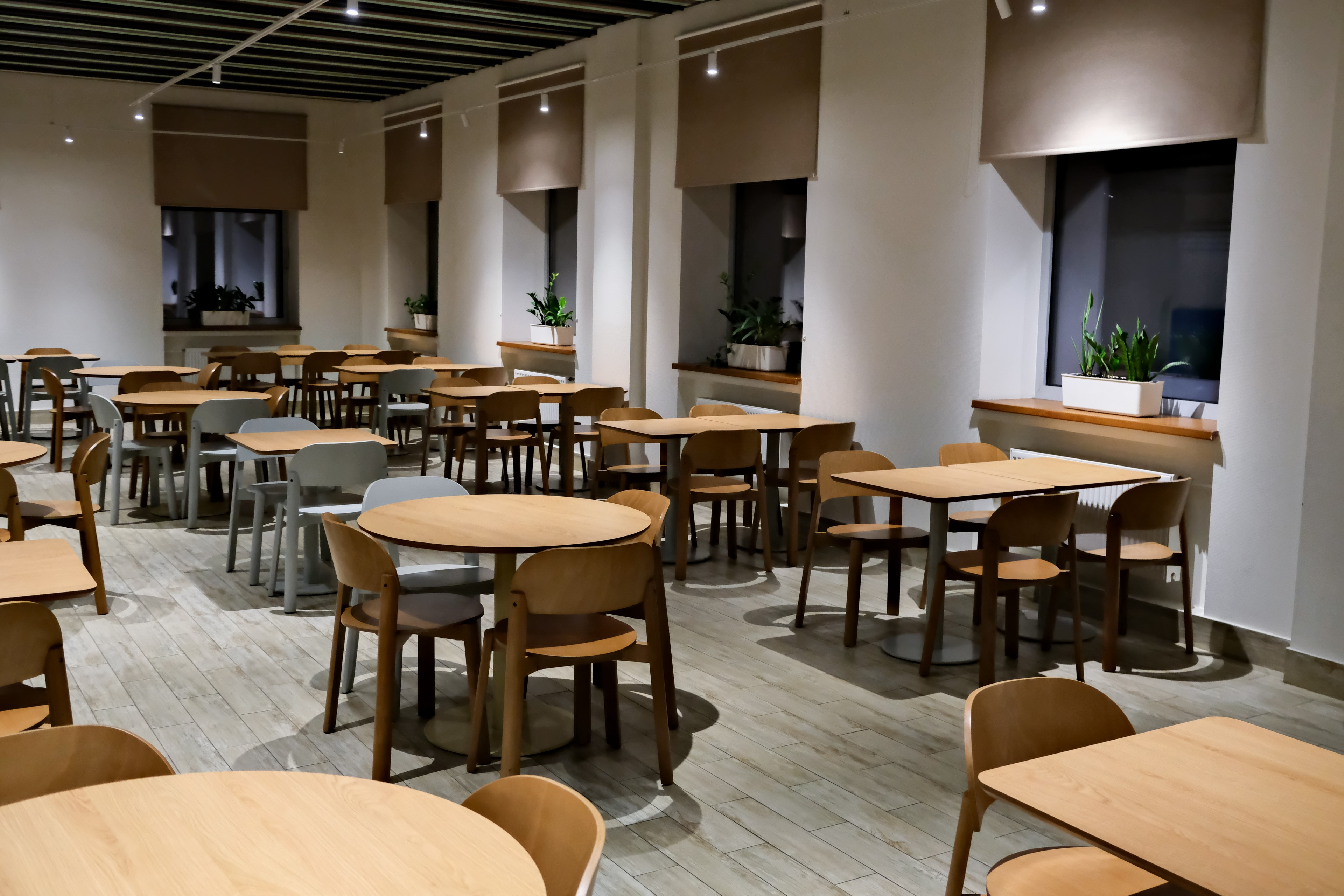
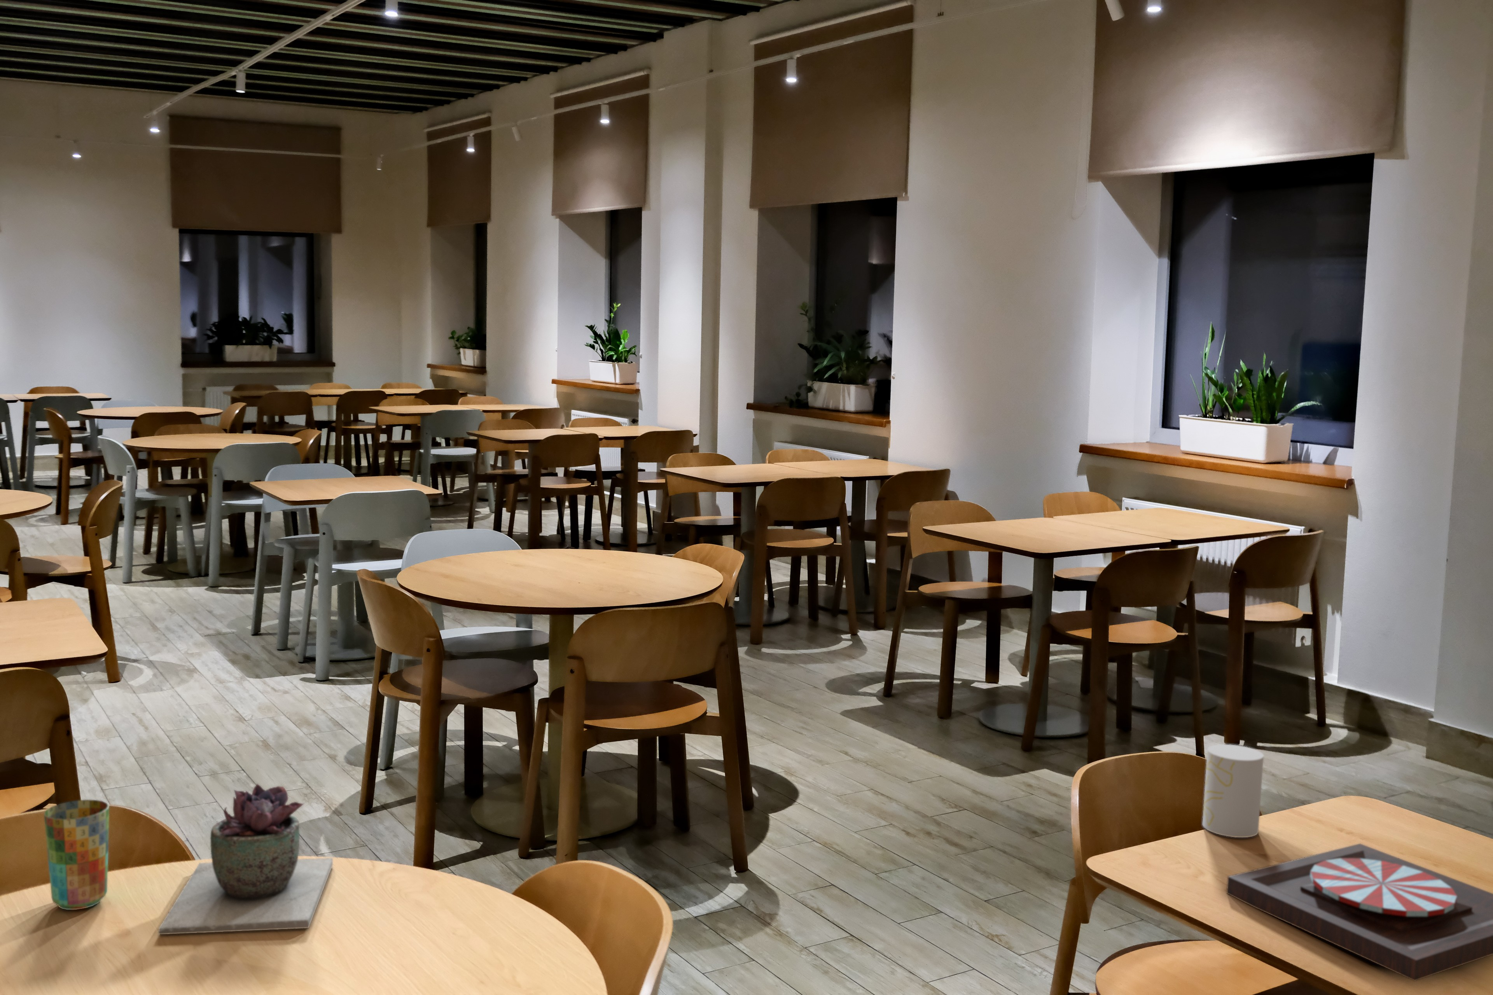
+ succulent plant (250, 844)
+ cup (78, 855)
+ plate (1385, 898)
+ cup (1233, 791)
